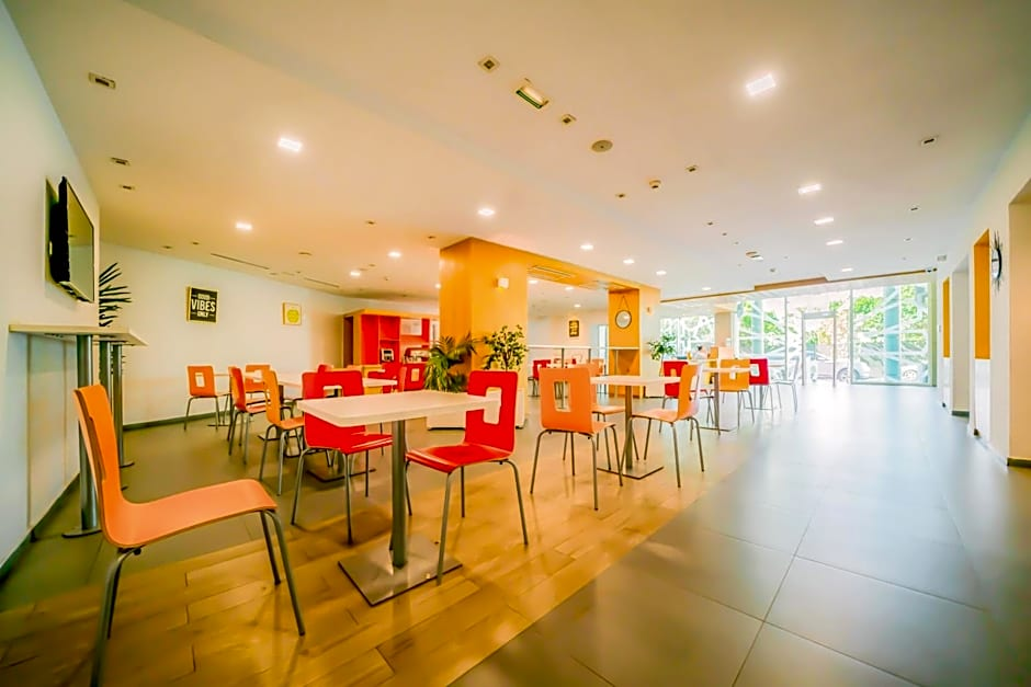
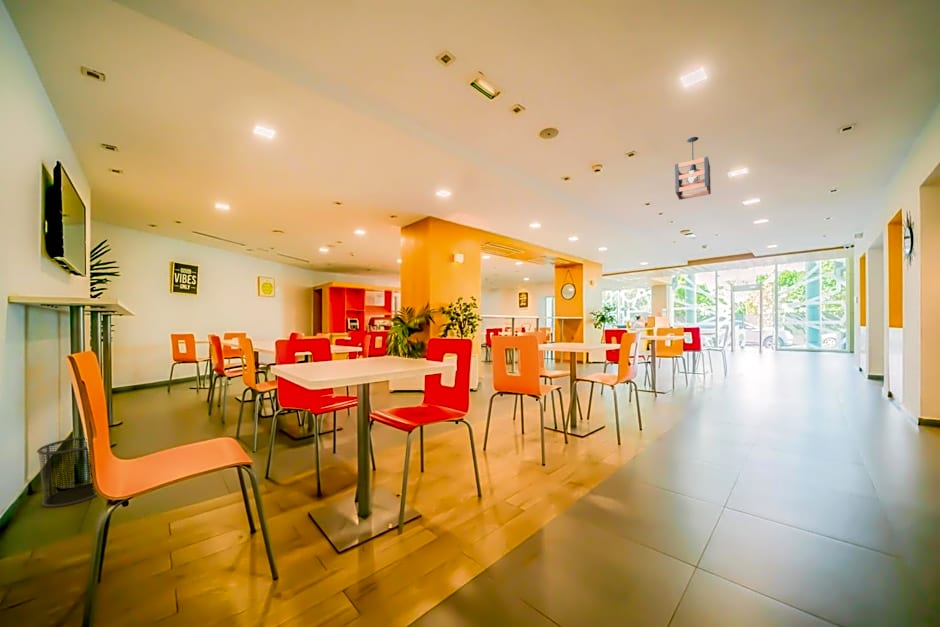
+ pendant light (692, 166)
+ trash can (75, 470)
